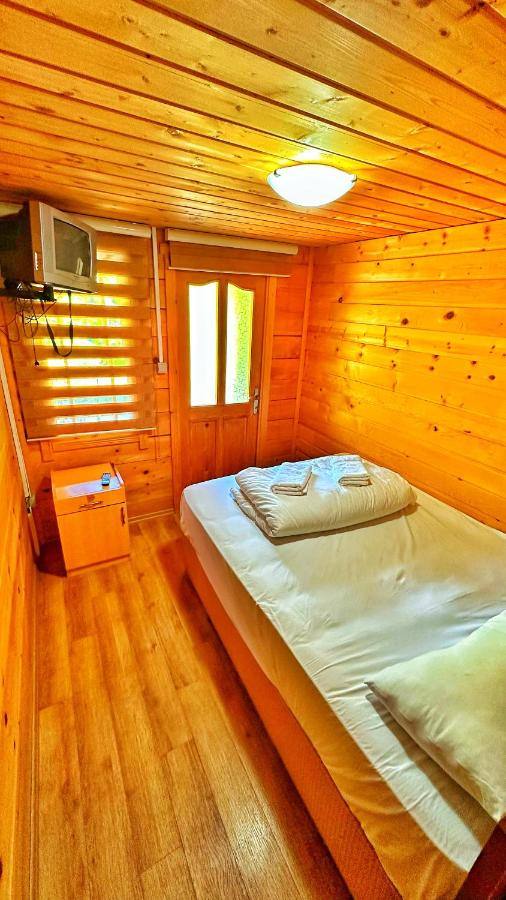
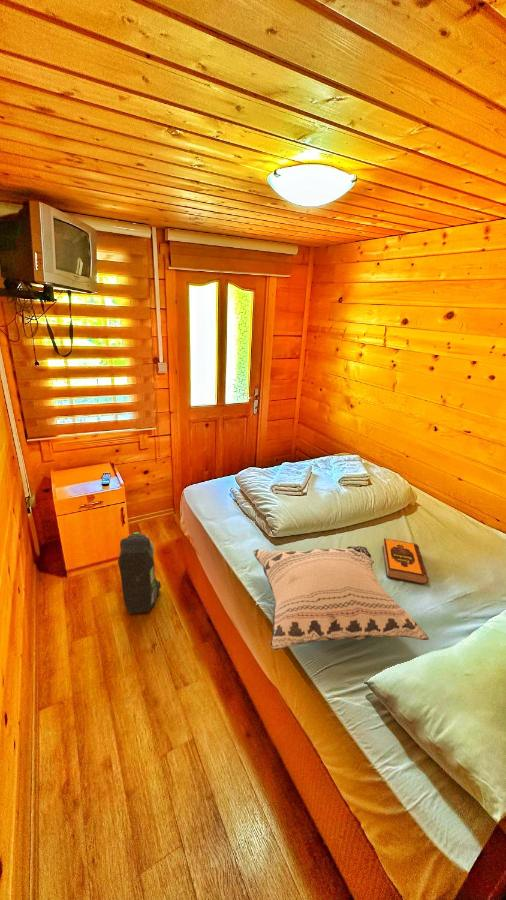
+ decorative pillow (327, 587)
+ backpack (138, 568)
+ hardback book (404, 560)
